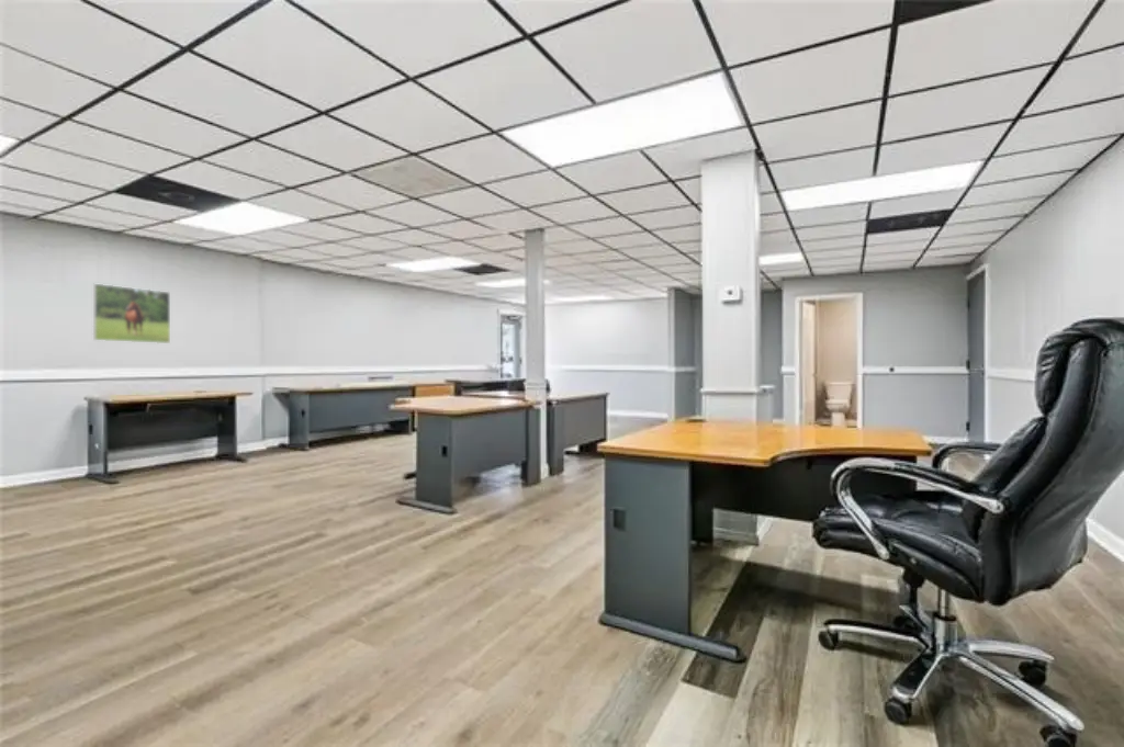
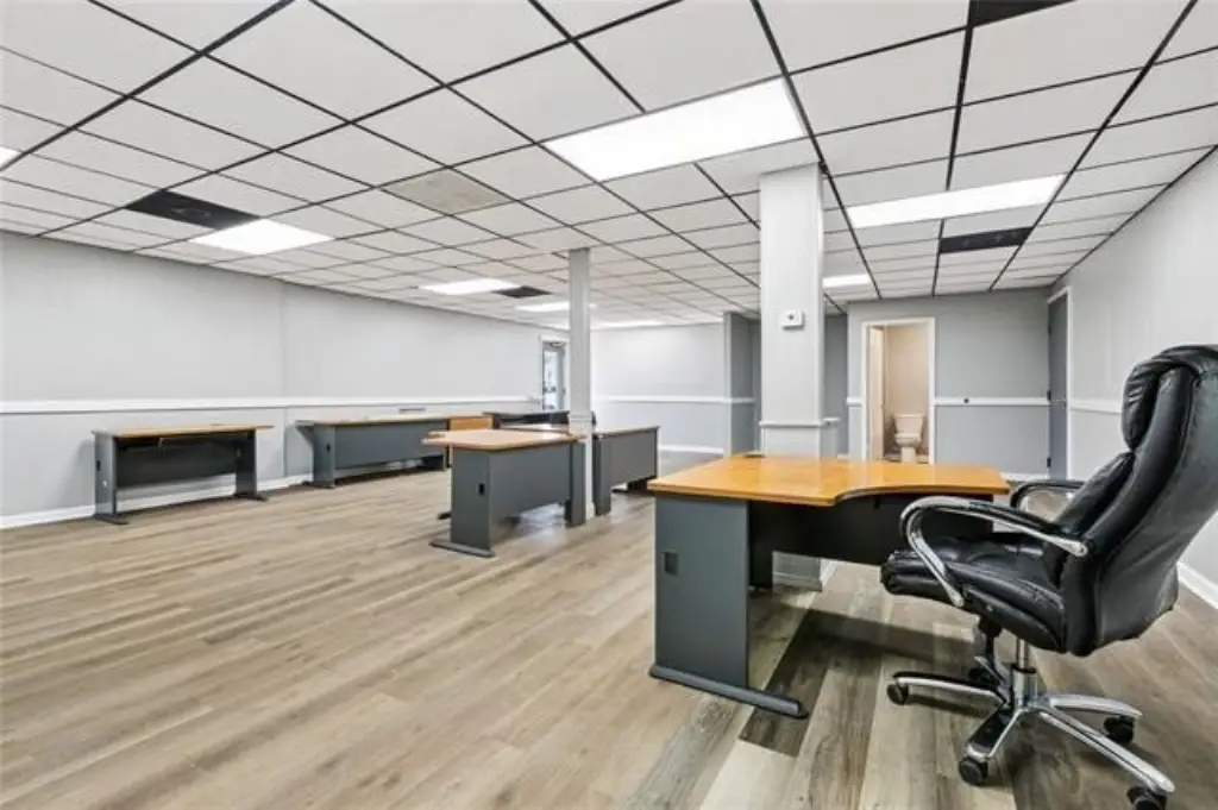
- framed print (133, 315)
